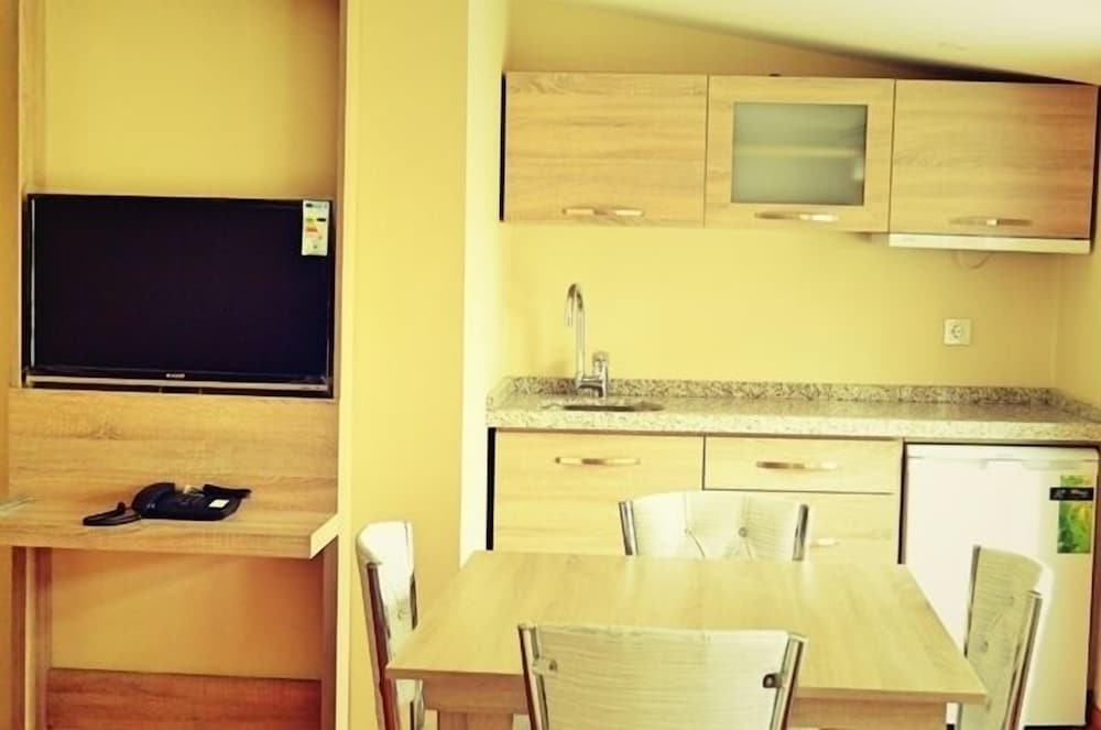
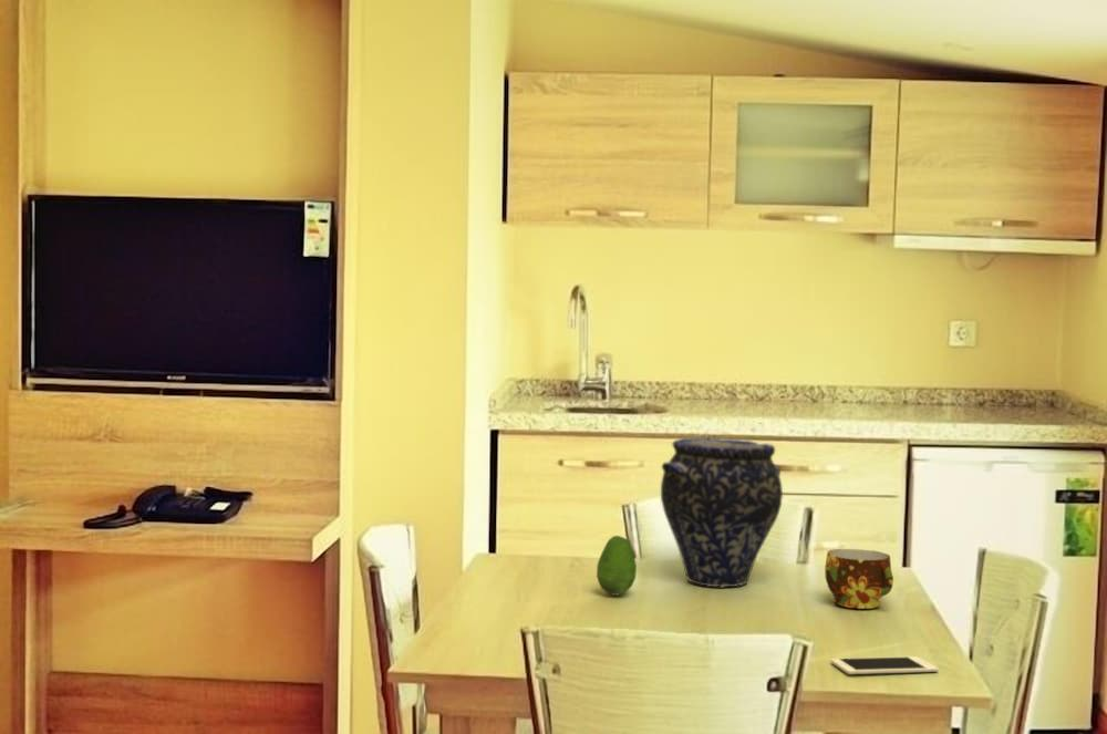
+ cell phone (883, 664)
+ fruit (617, 565)
+ vase (721, 511)
+ cup (861, 579)
